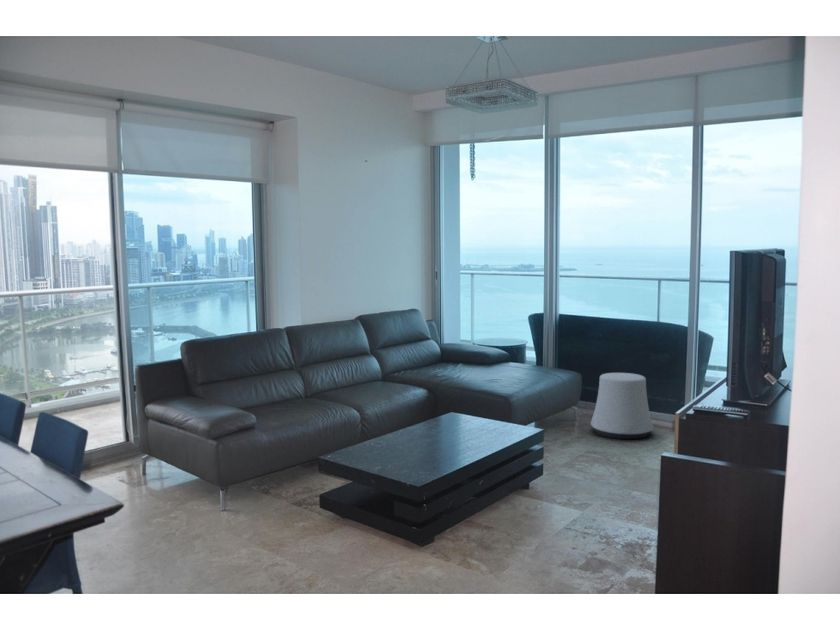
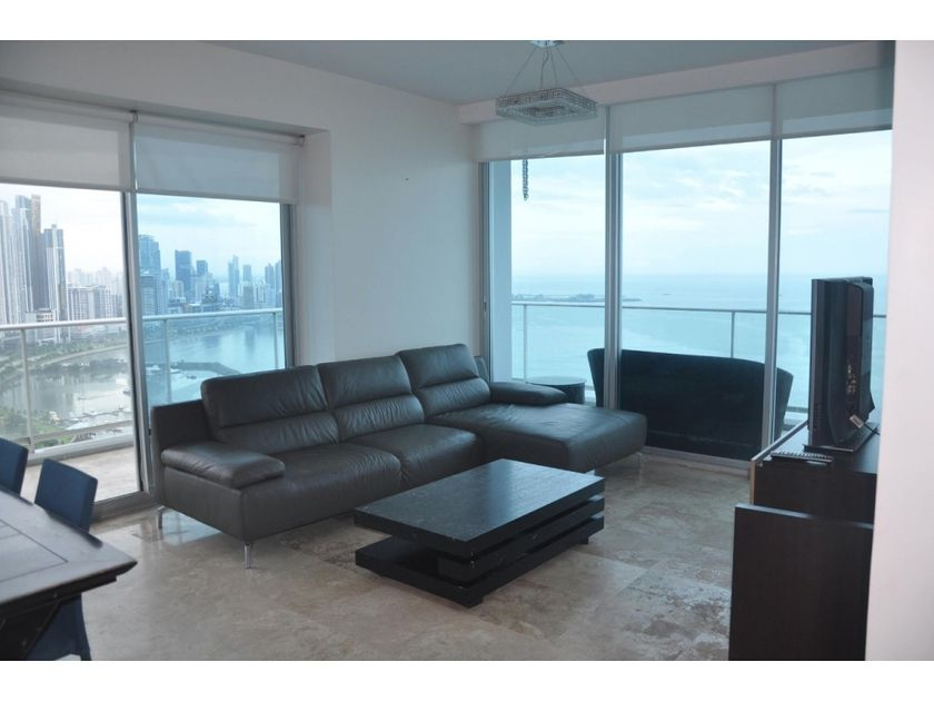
- stool (622, 404)
